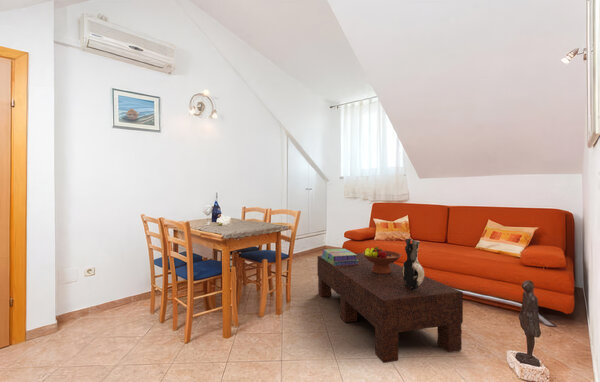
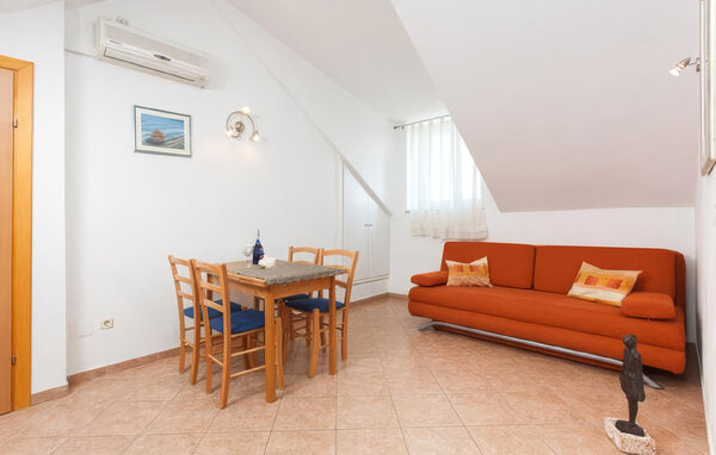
- decorative vase (415, 263)
- coffee table (374, 293)
- fruit bowl (381, 259)
- stack of books (339, 256)
